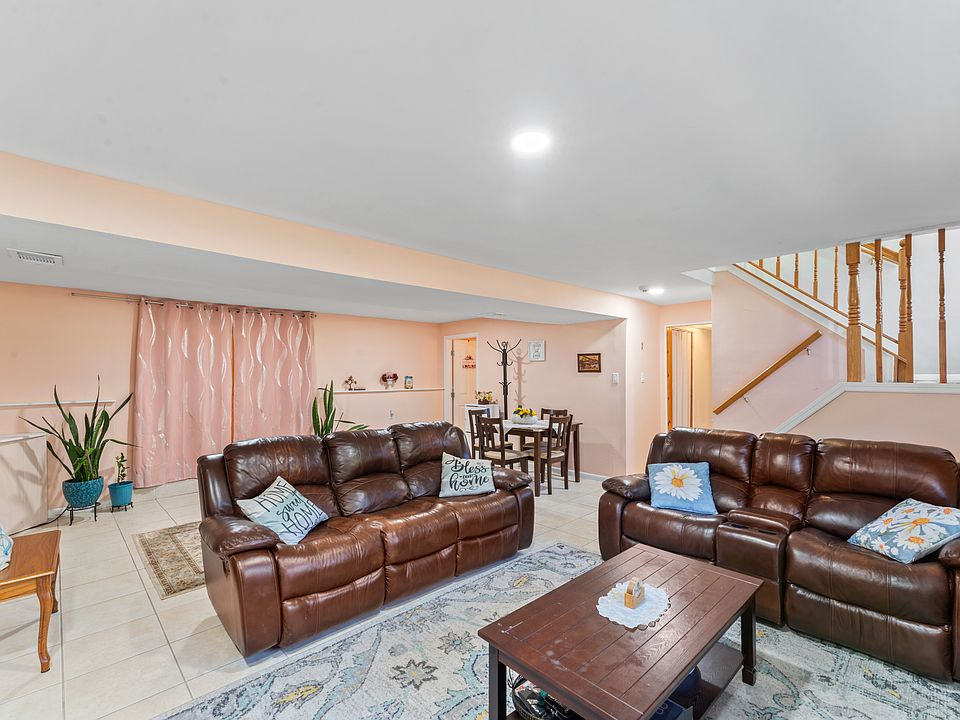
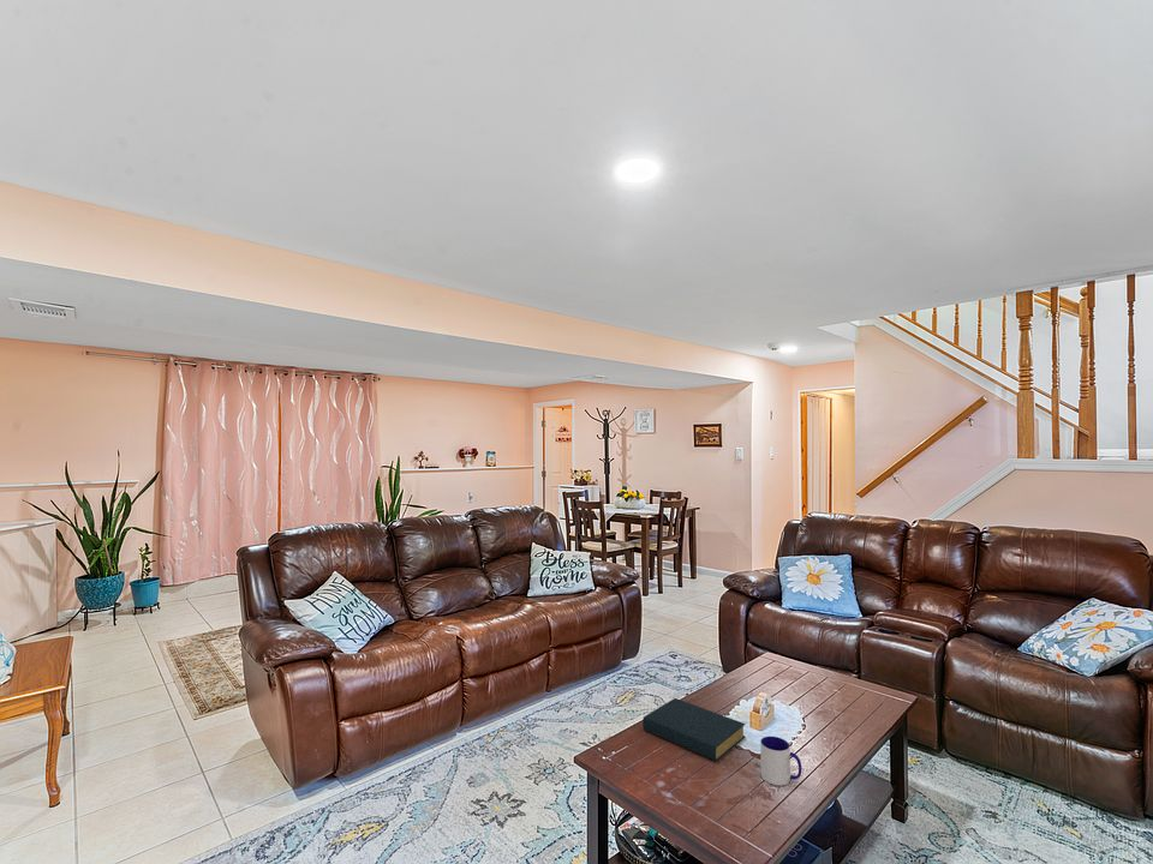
+ mug (781, 762)
+ hardback book (693, 726)
